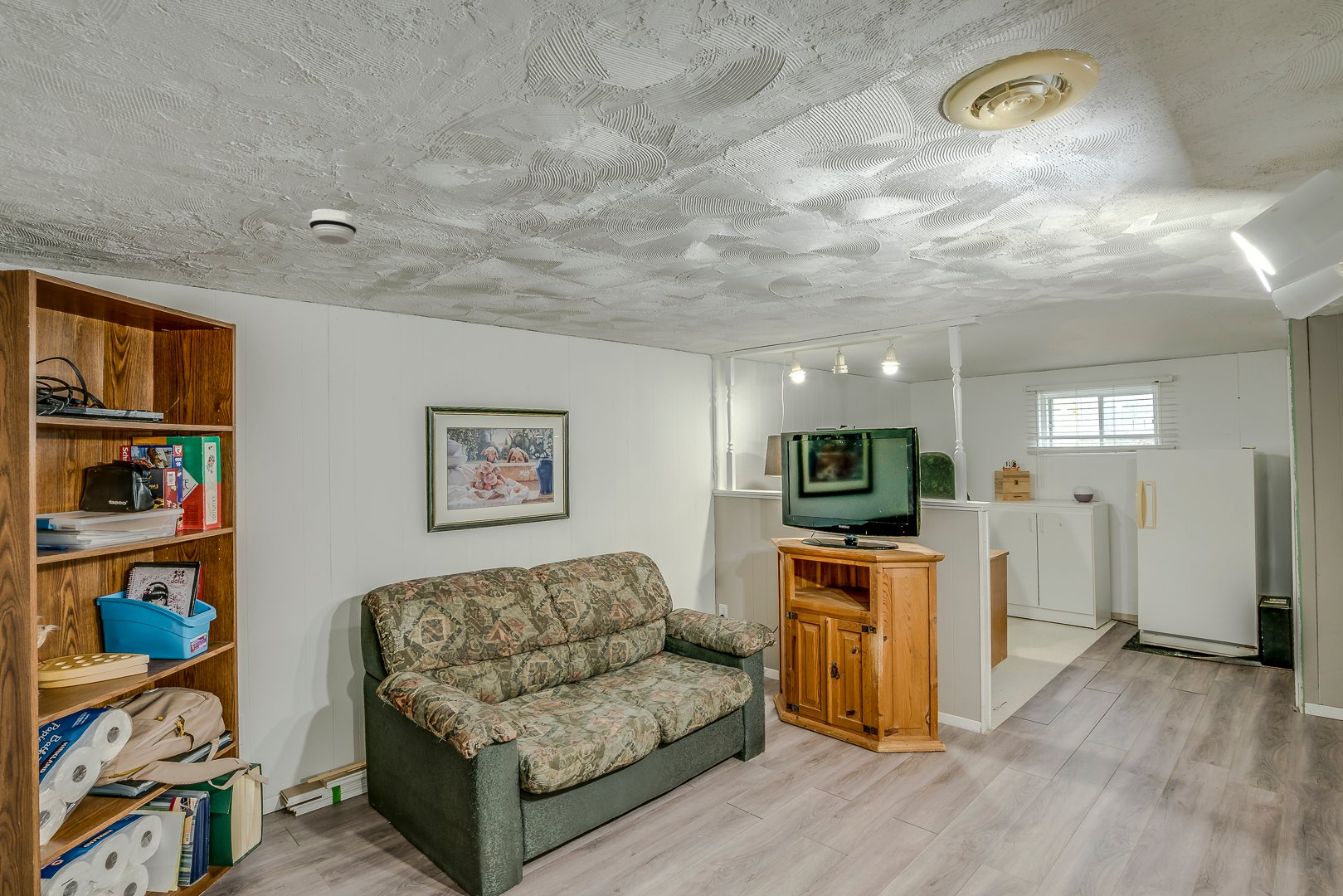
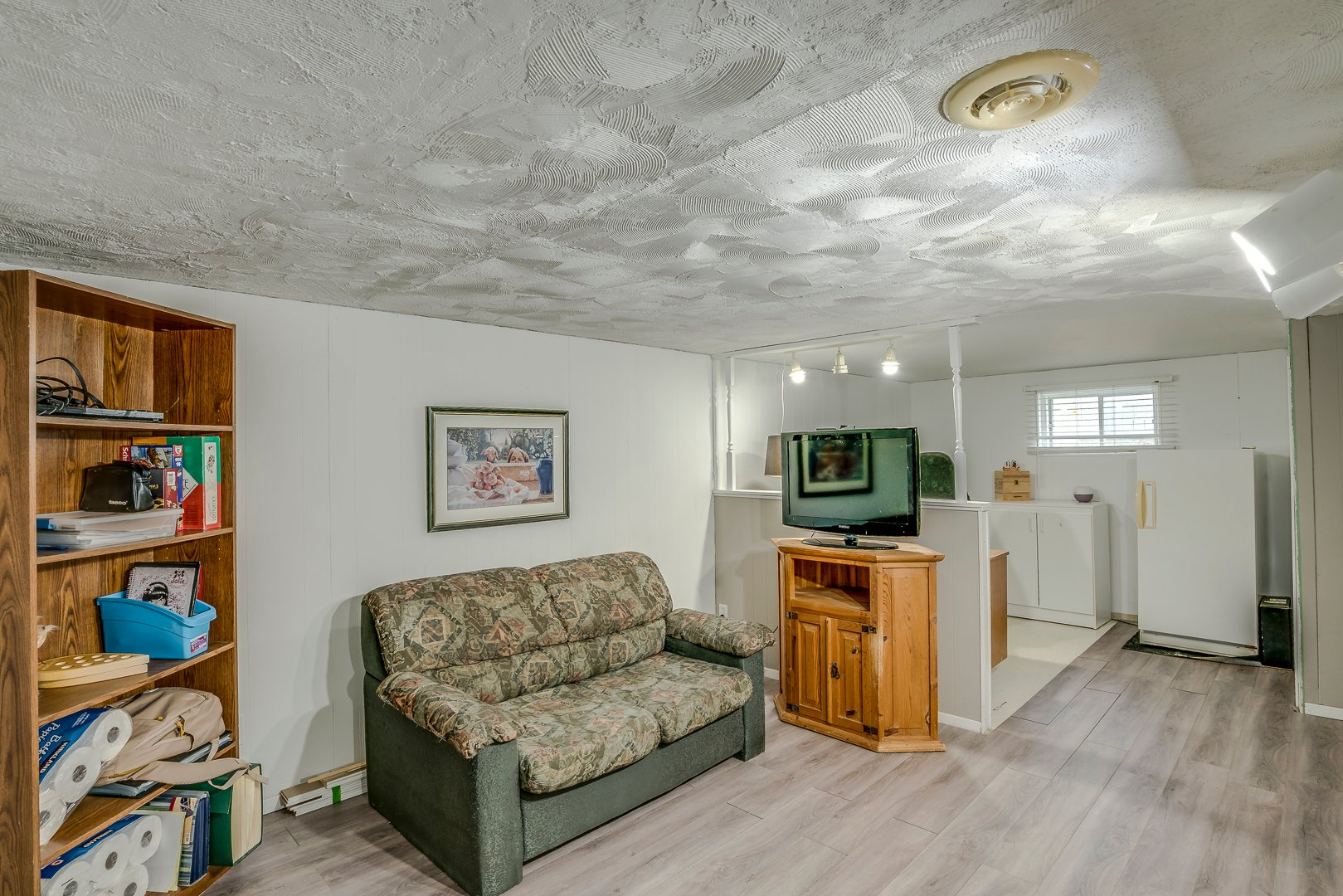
- smoke detector (333, 227)
